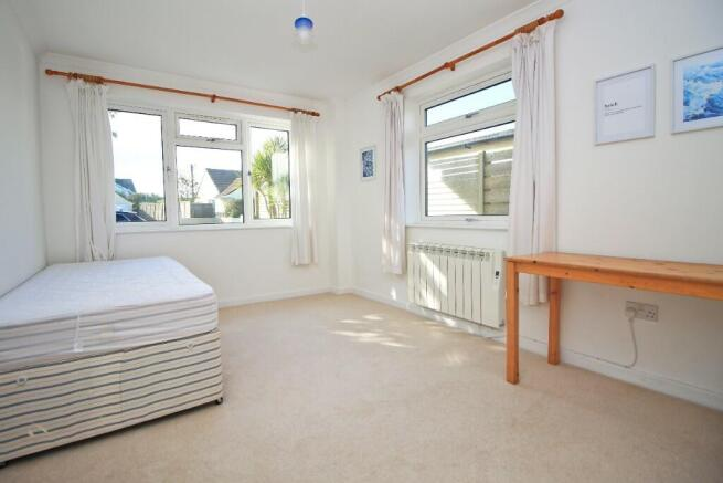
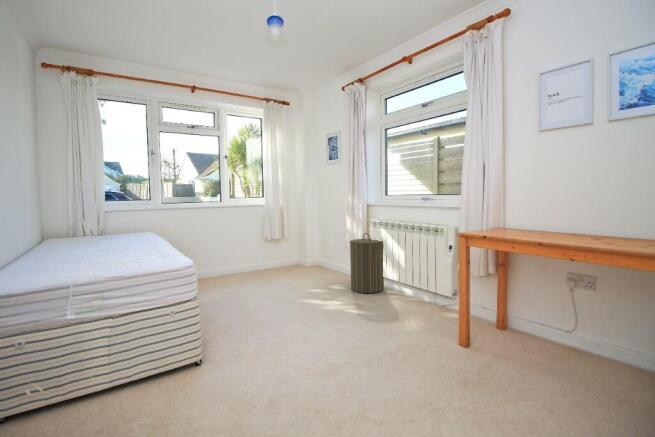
+ laundry hamper (366, 260)
